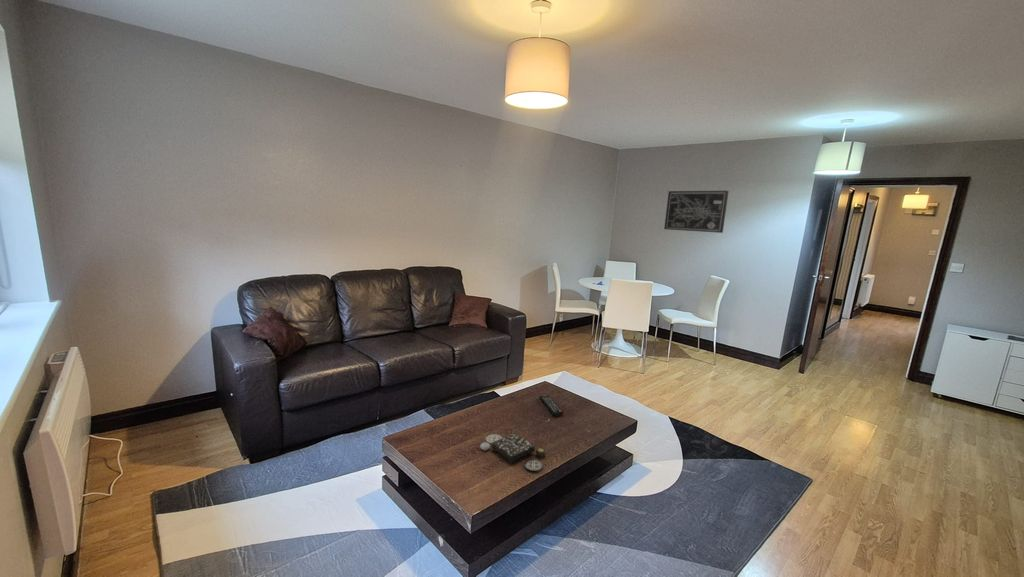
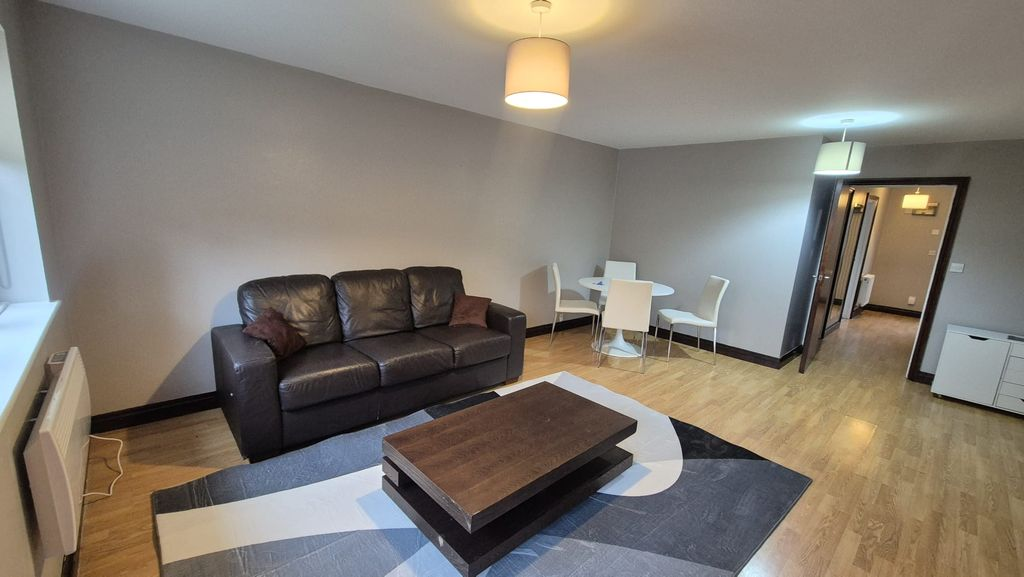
- wall art (694, 211)
- remote control (550, 405)
- board game (512, 448)
